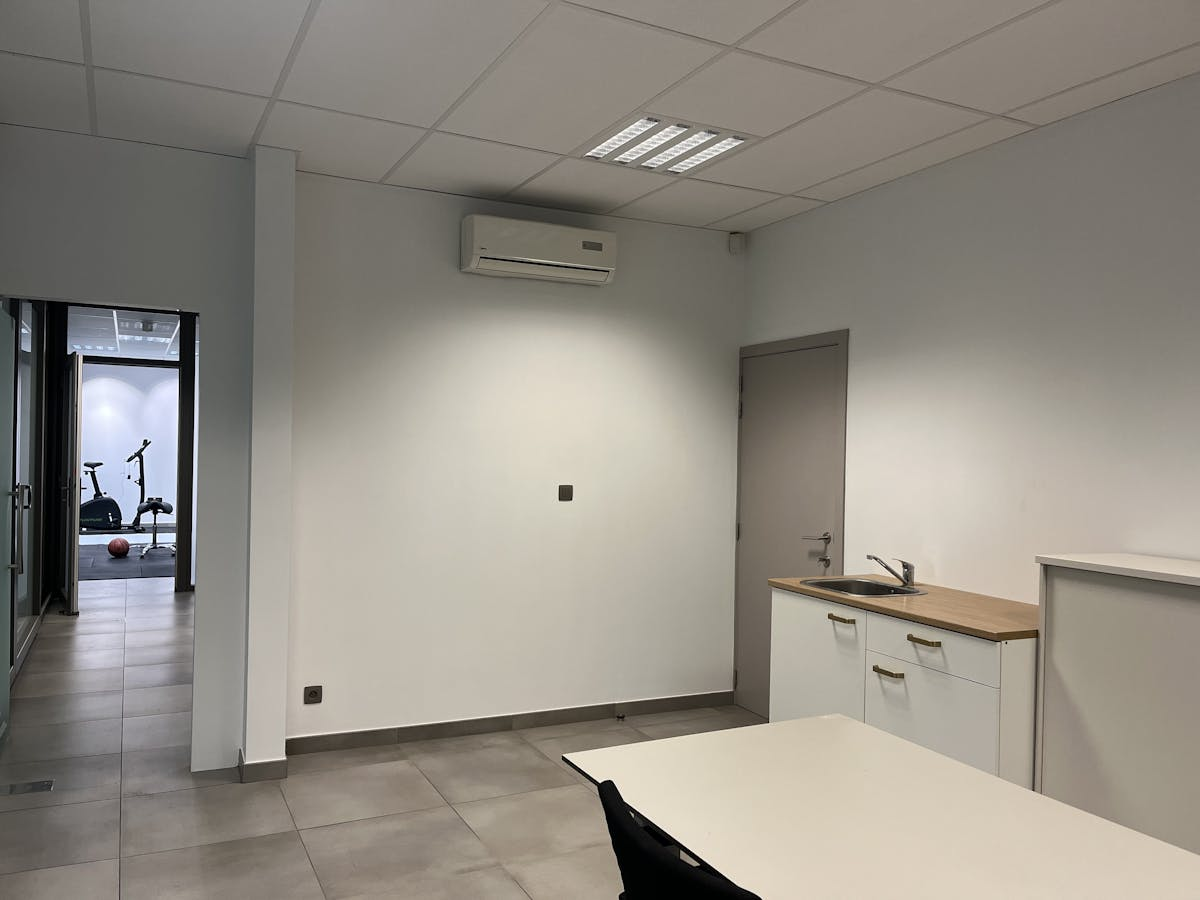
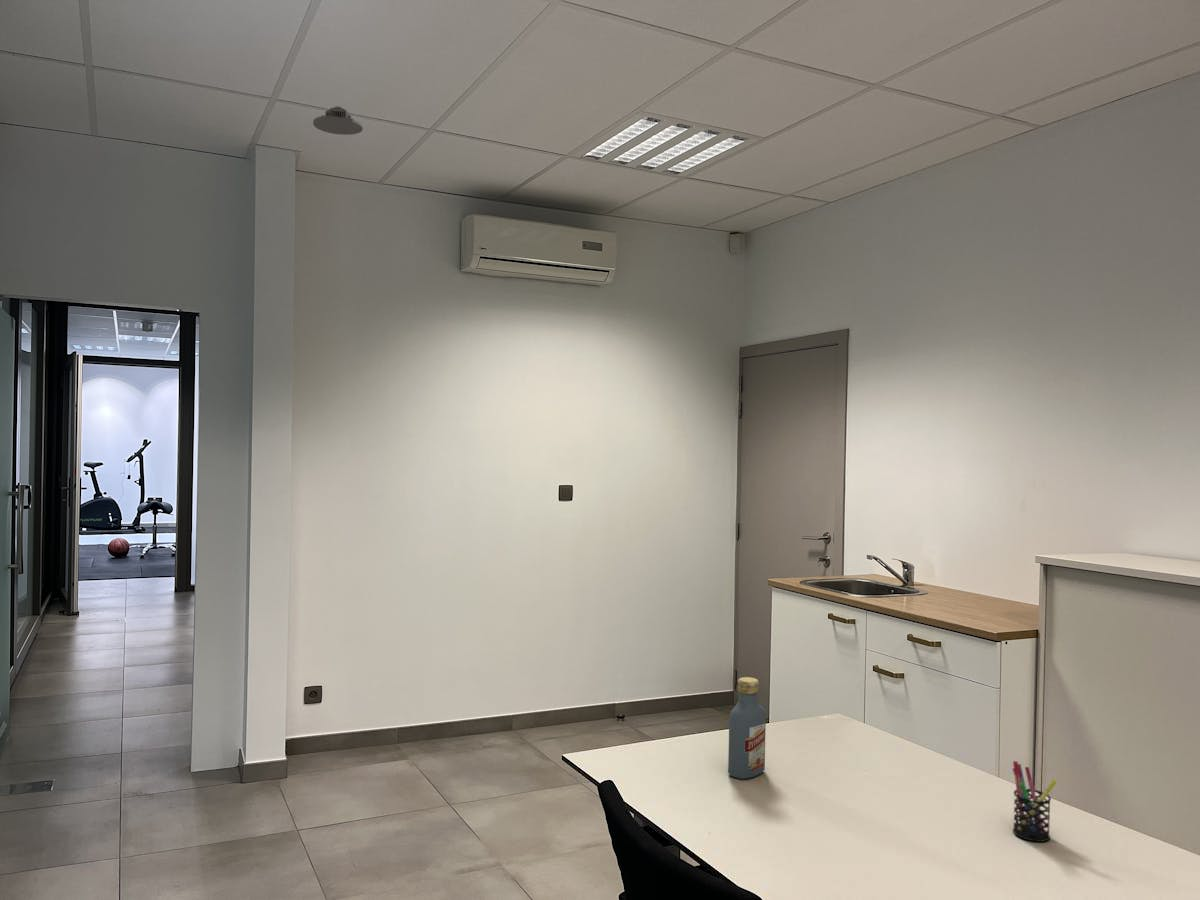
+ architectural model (338, 116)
+ vodka (747, 726)
+ pen holder (1028, 800)
